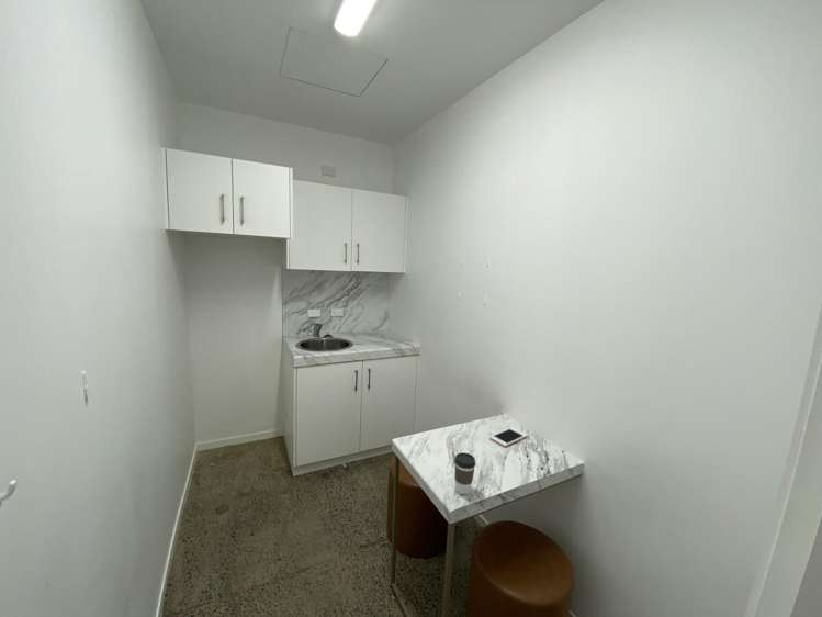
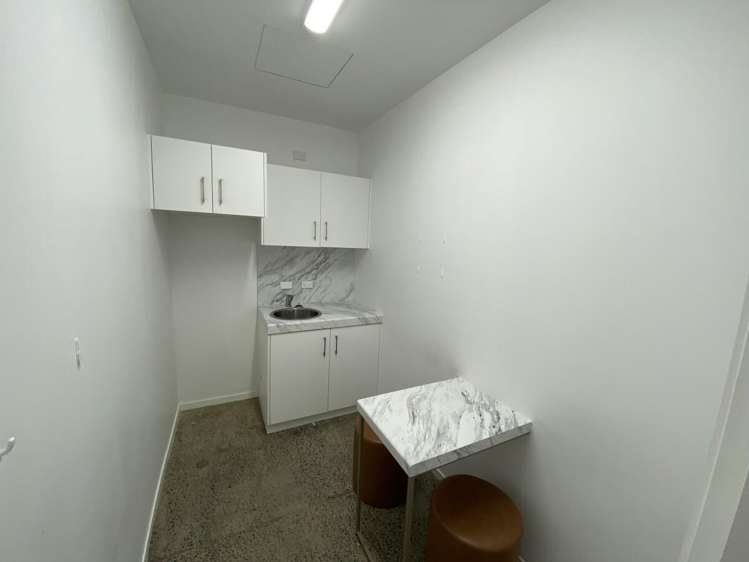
- coffee cup (463, 473)
- cell phone (508, 436)
